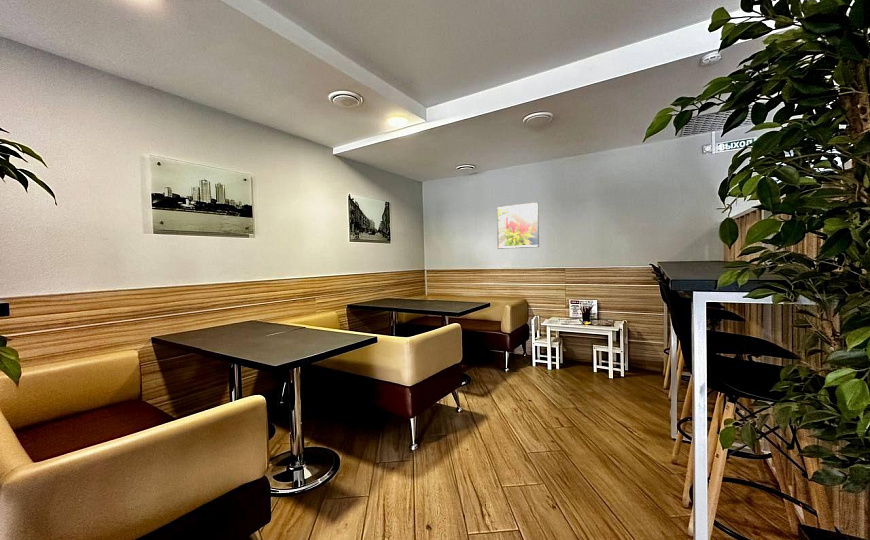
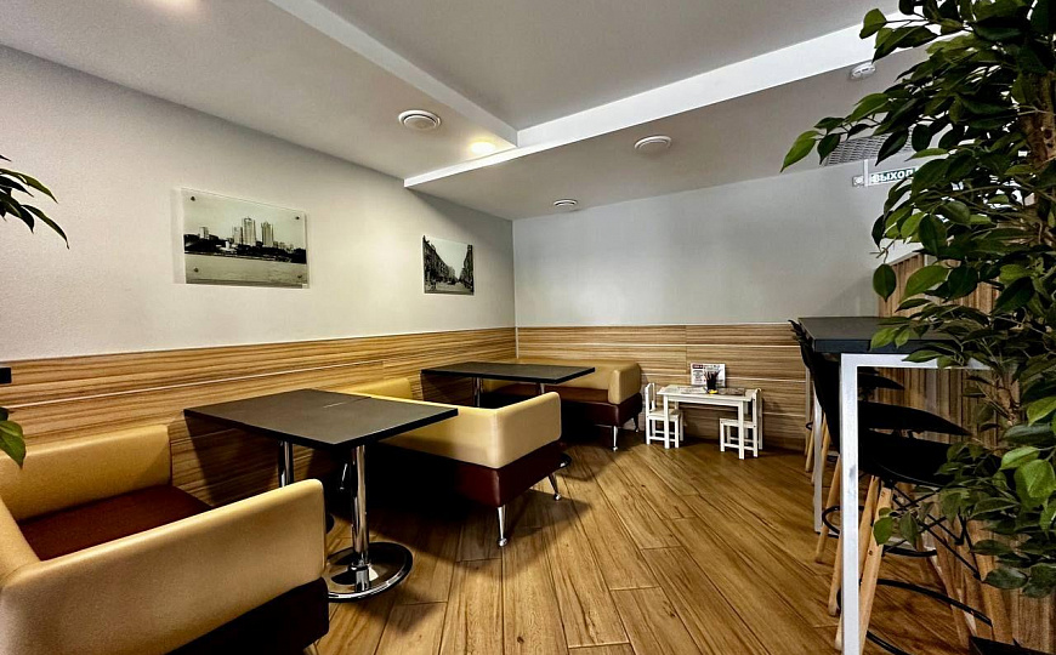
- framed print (517, 226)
